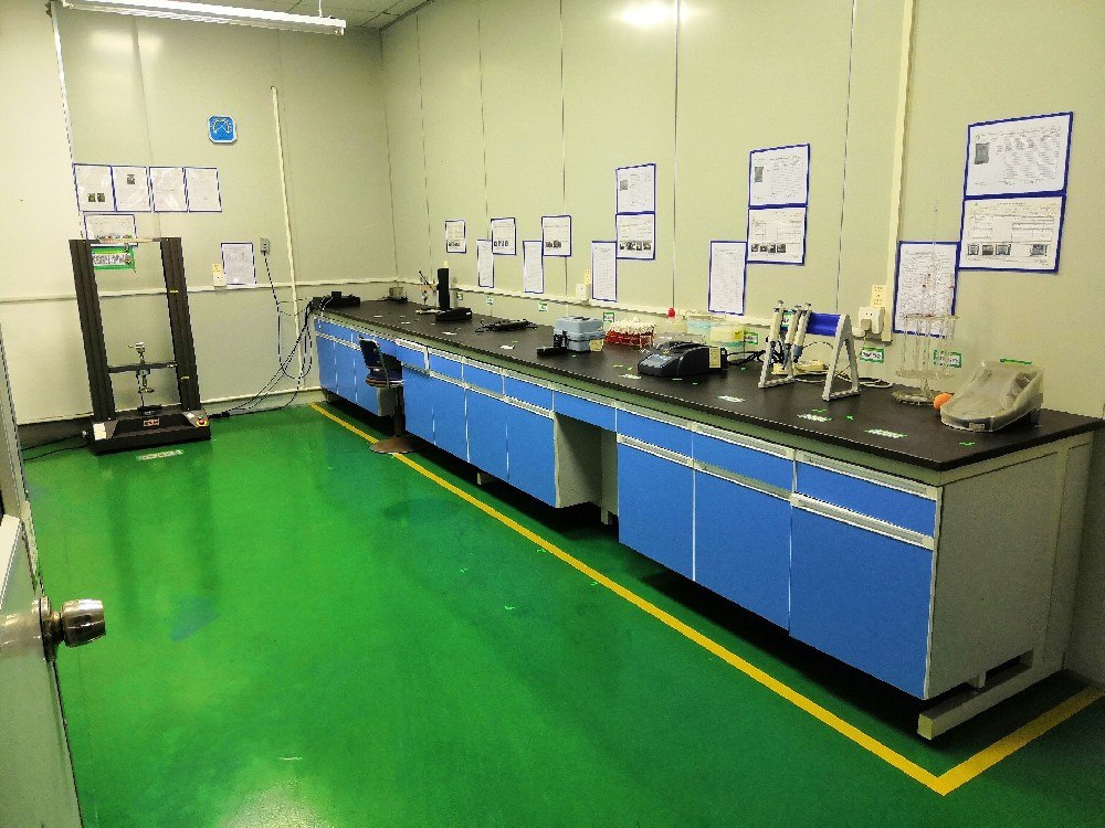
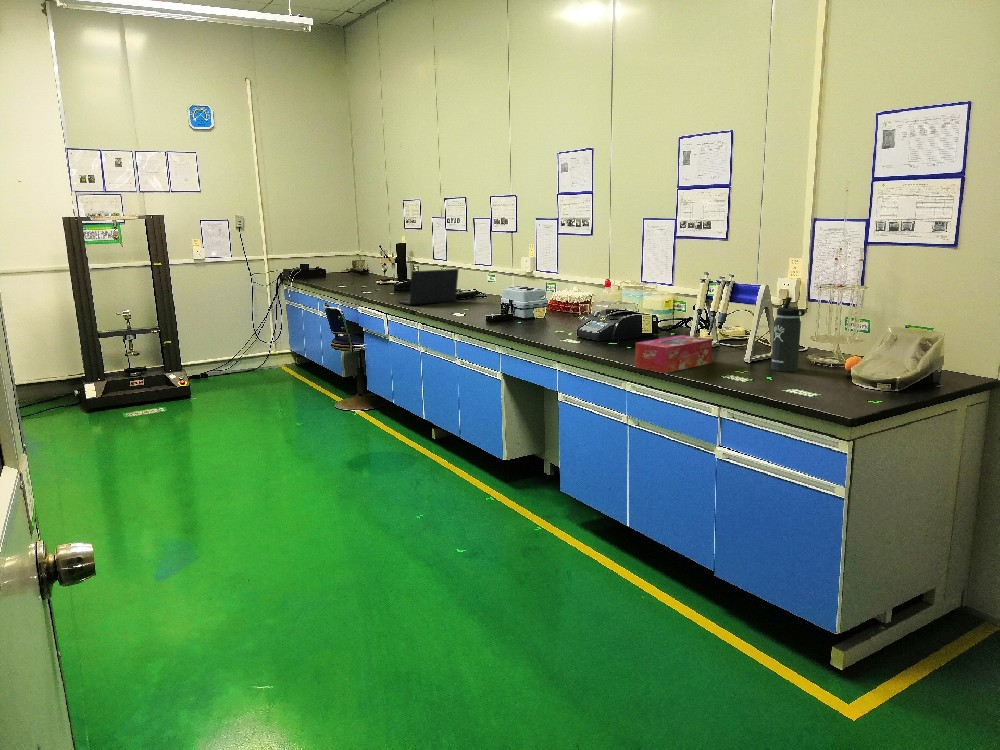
+ tissue box (673, 353)
+ laptop (427, 285)
+ thermos bottle (788, 333)
